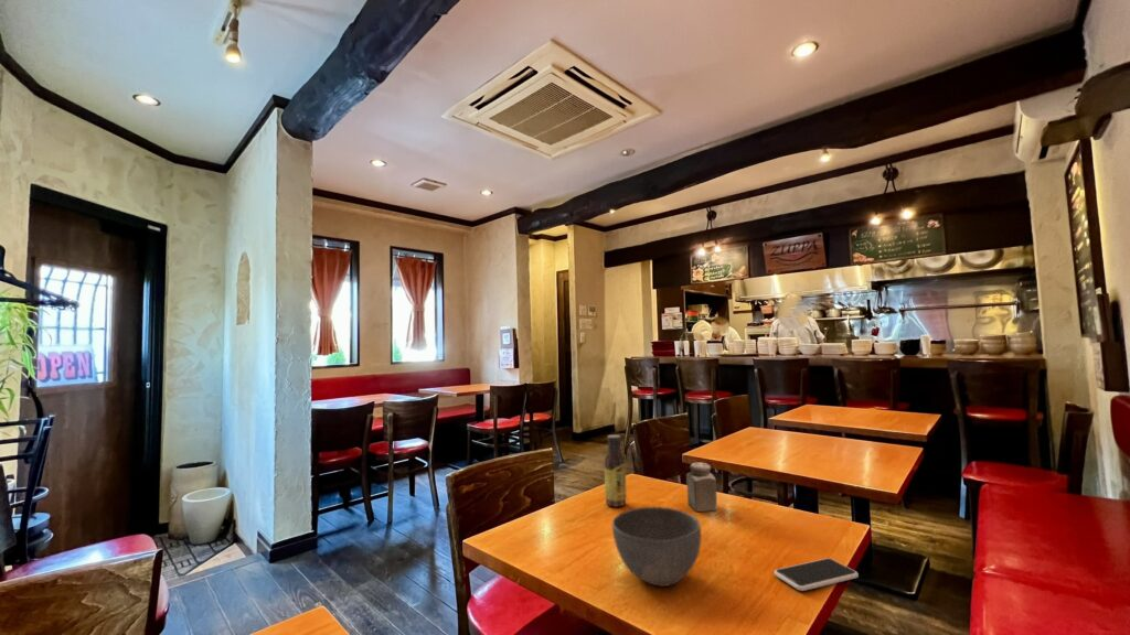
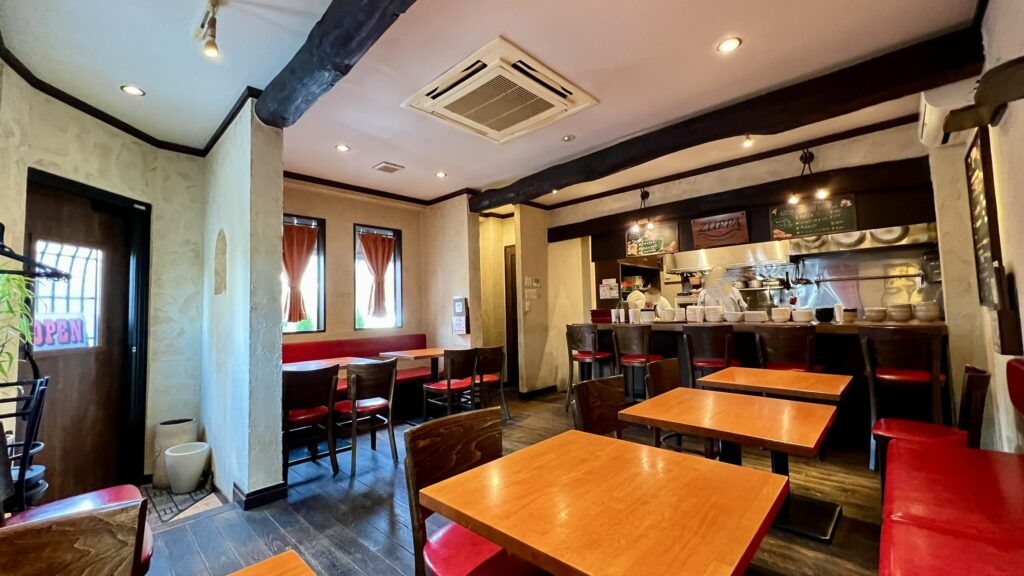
- salt shaker (701, 485)
- smartphone (815, 573)
- sauce bottle (615, 470)
- bowl (657, 548)
